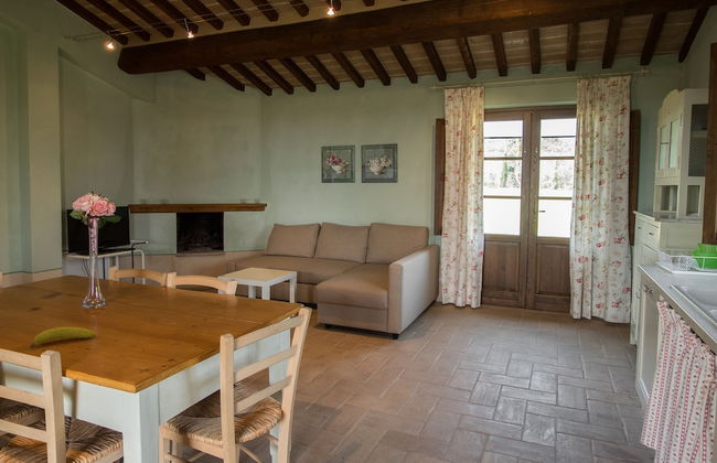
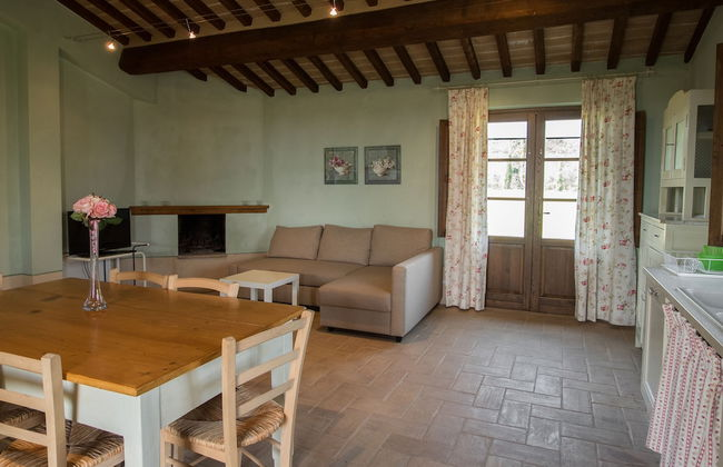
- fruit (63, 334)
